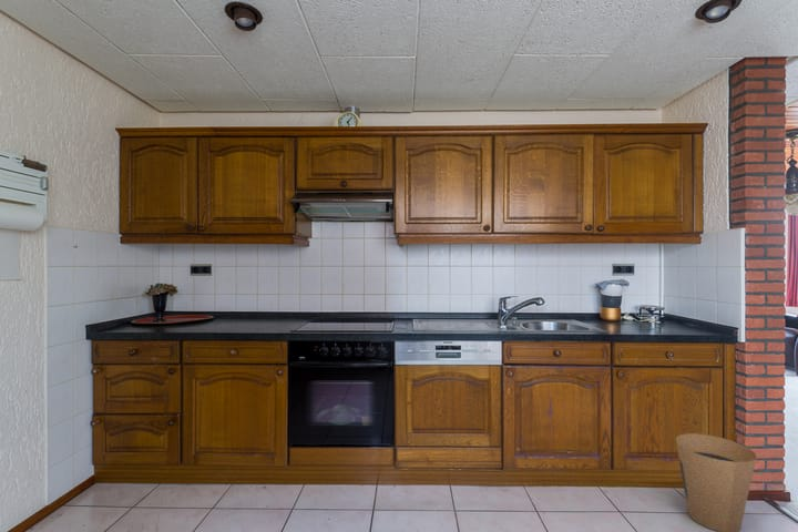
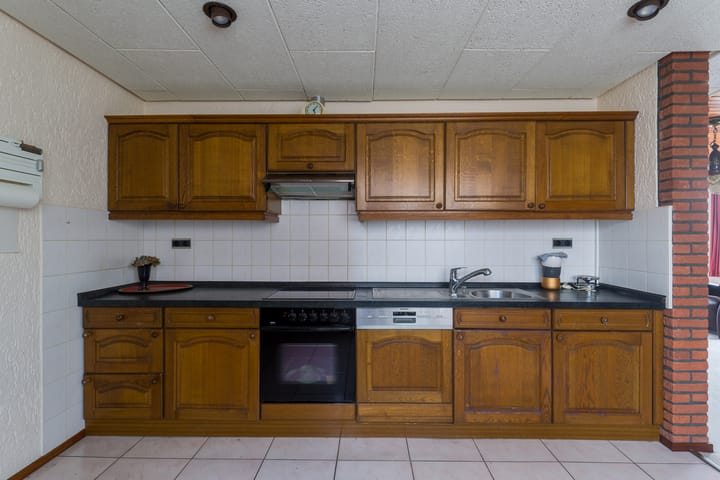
- trash can (714, 482)
